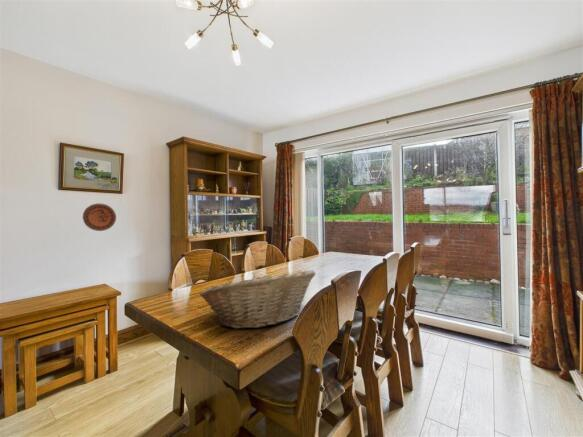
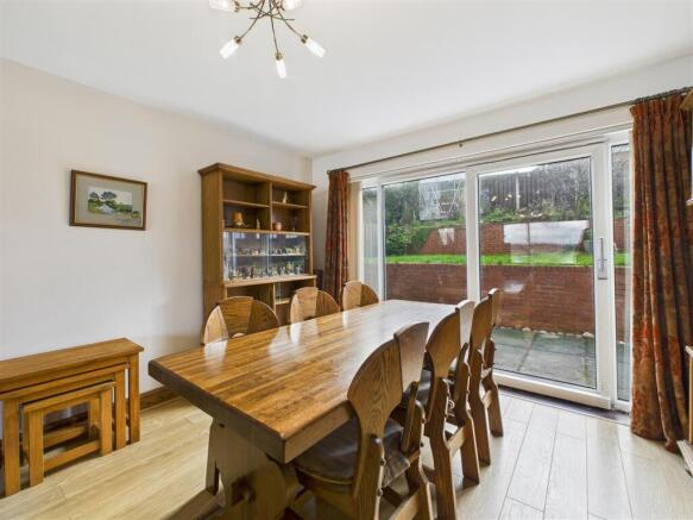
- decorative plate (99, 217)
- fruit basket (261, 292)
